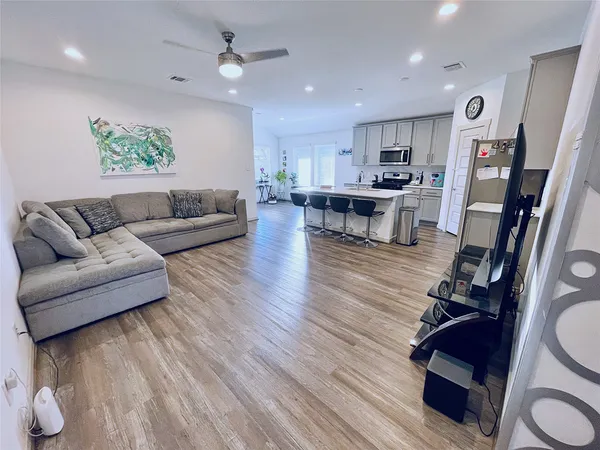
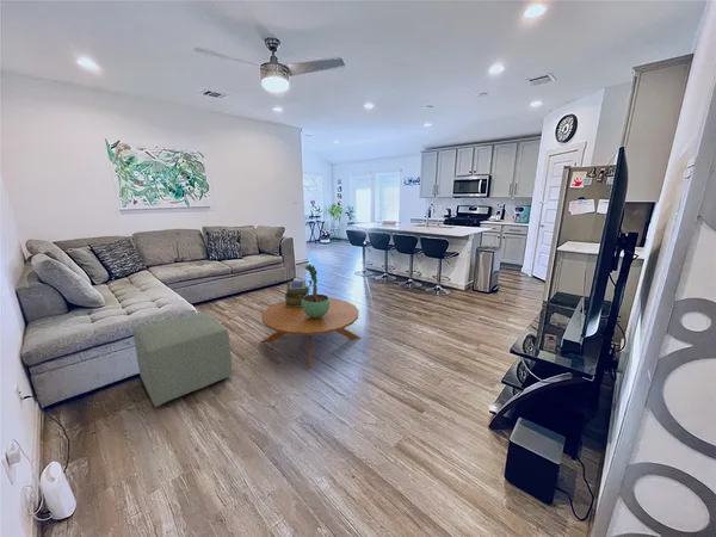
+ potted plant (315, 290)
+ ottoman (183, 352)
+ coffee table (311, 326)
+ stack of books (297, 292)
